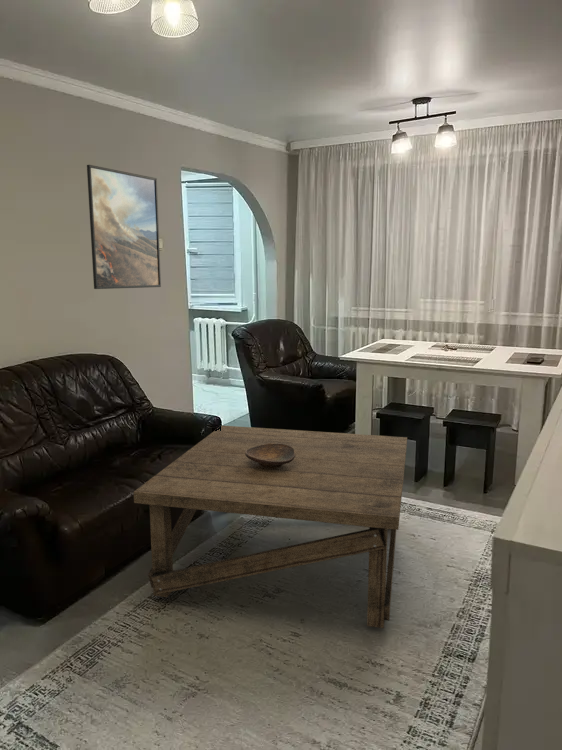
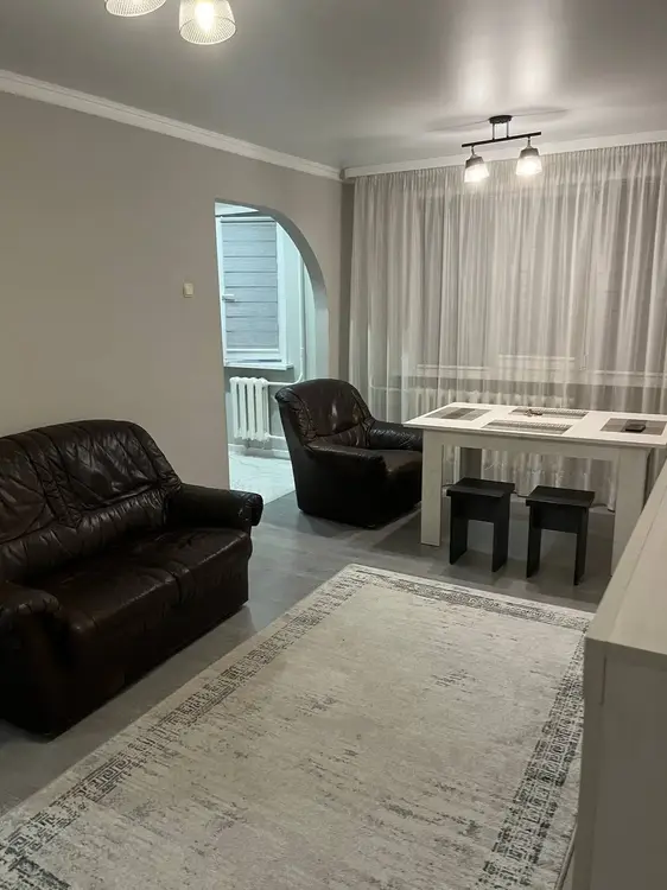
- coffee table (289, 508)
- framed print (126, 231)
- decorative bowl (270, 456)
